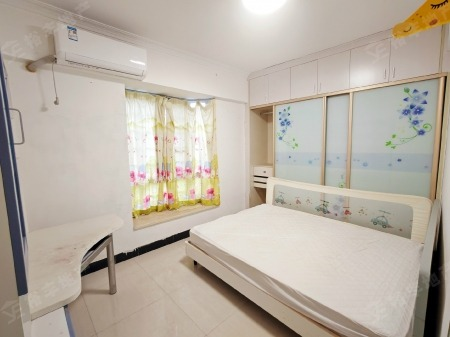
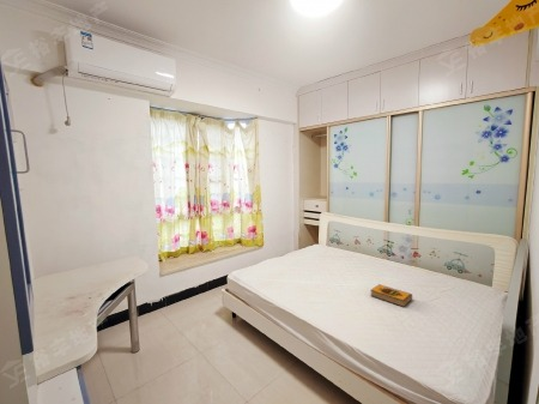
+ hardback book (390, 294)
